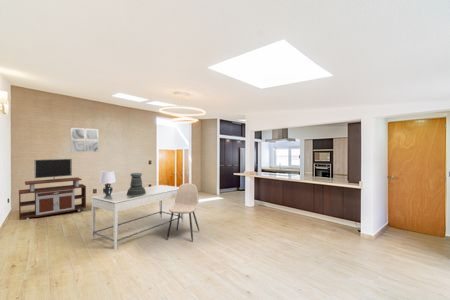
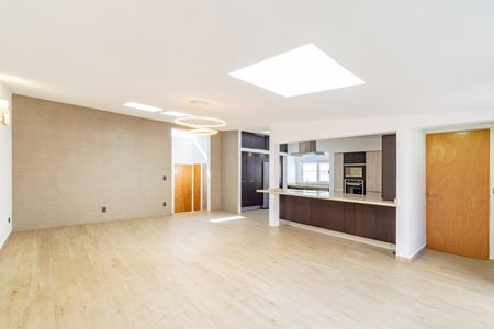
- chair (184, 210)
- tv stand (54, 187)
- dining table (143, 216)
- lamp (107, 183)
- pedestal (136, 183)
- wall art (85, 139)
